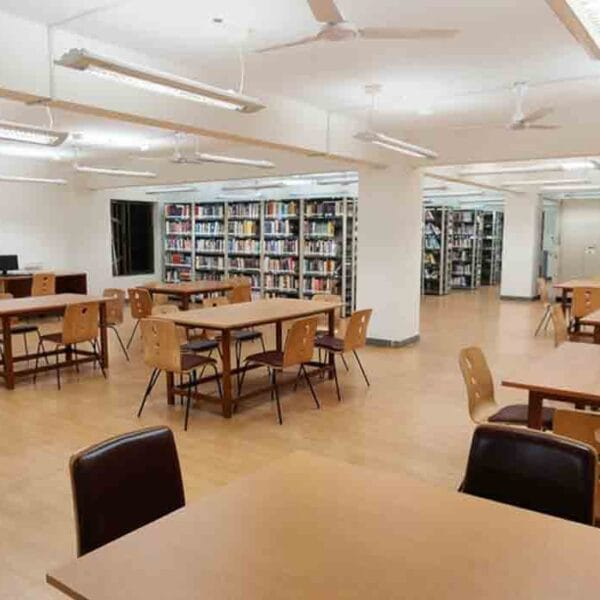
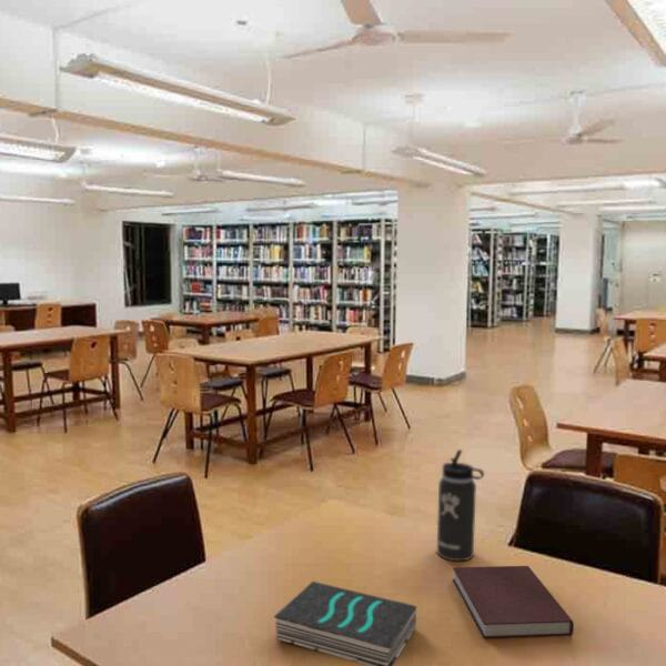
+ book (346, 622)
+ notebook (507, 598)
+ thermos bottle (461, 502)
